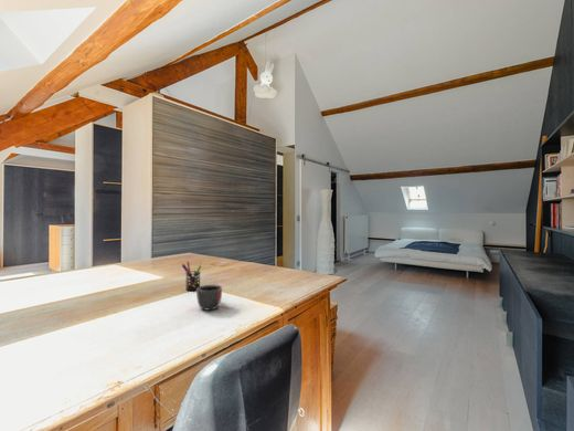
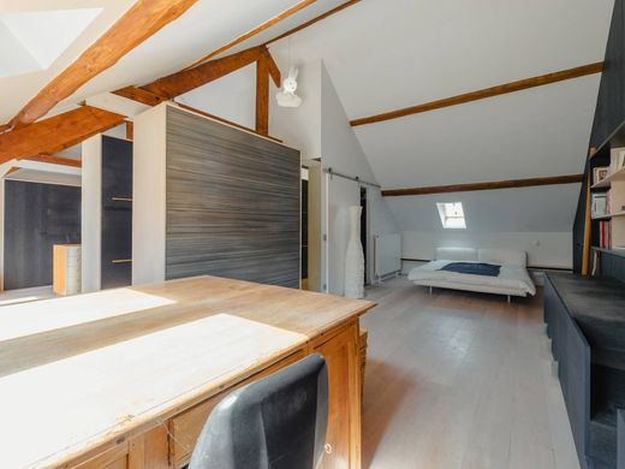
- pen holder (193, 274)
- mug (210, 295)
